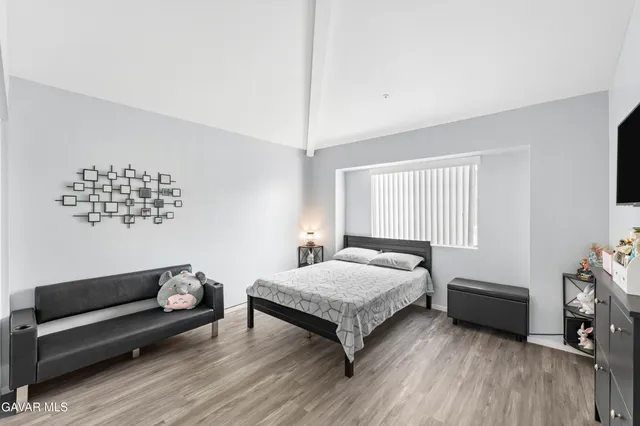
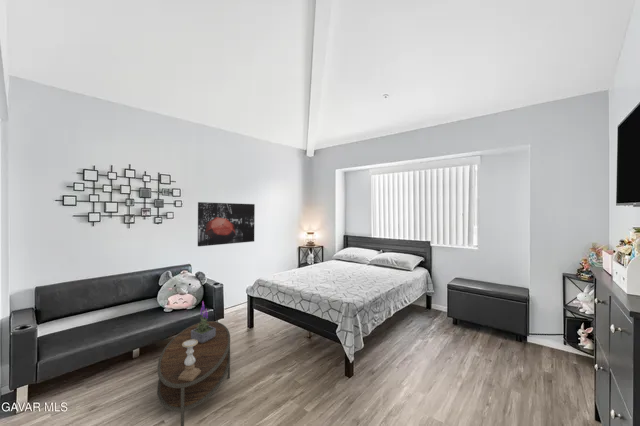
+ potted plant (203, 320)
+ wall art (228, 223)
+ coffee table (197, 364)
+ candle holder (189, 359)
